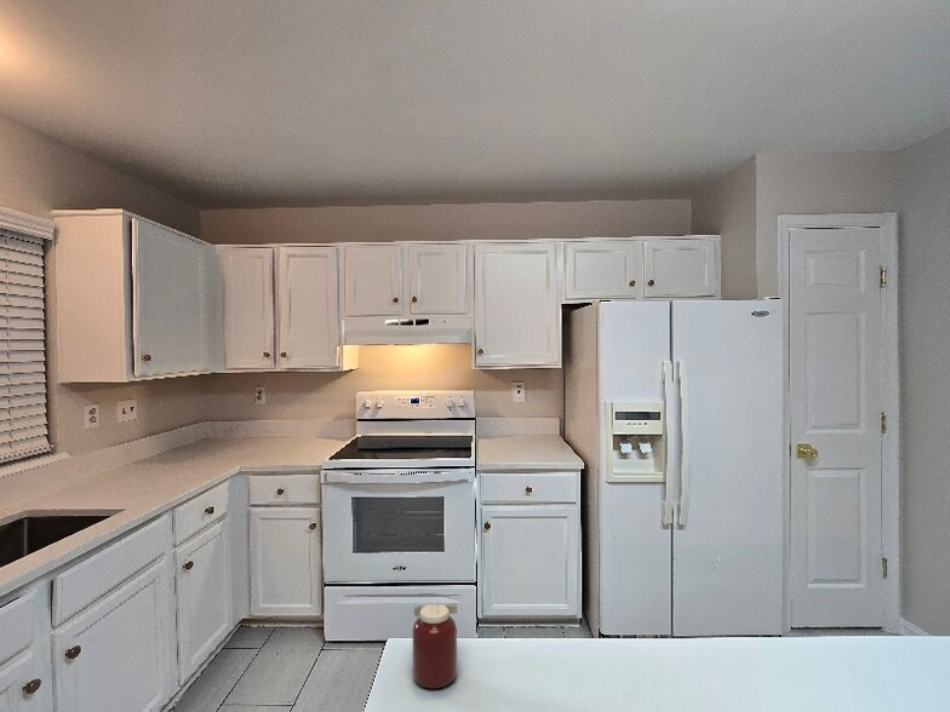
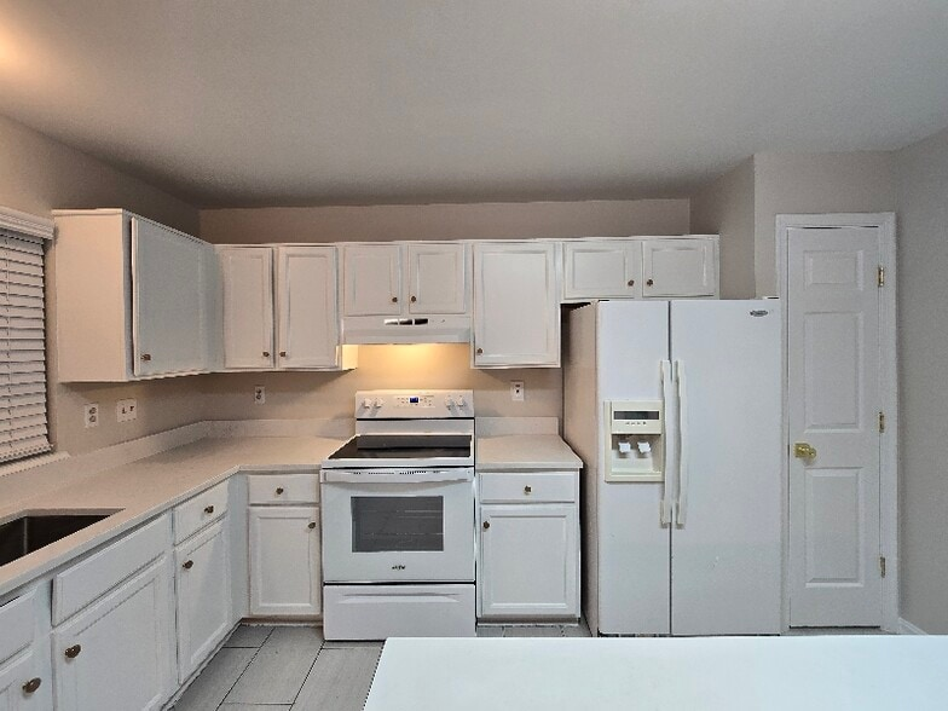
- jar (435, 638)
